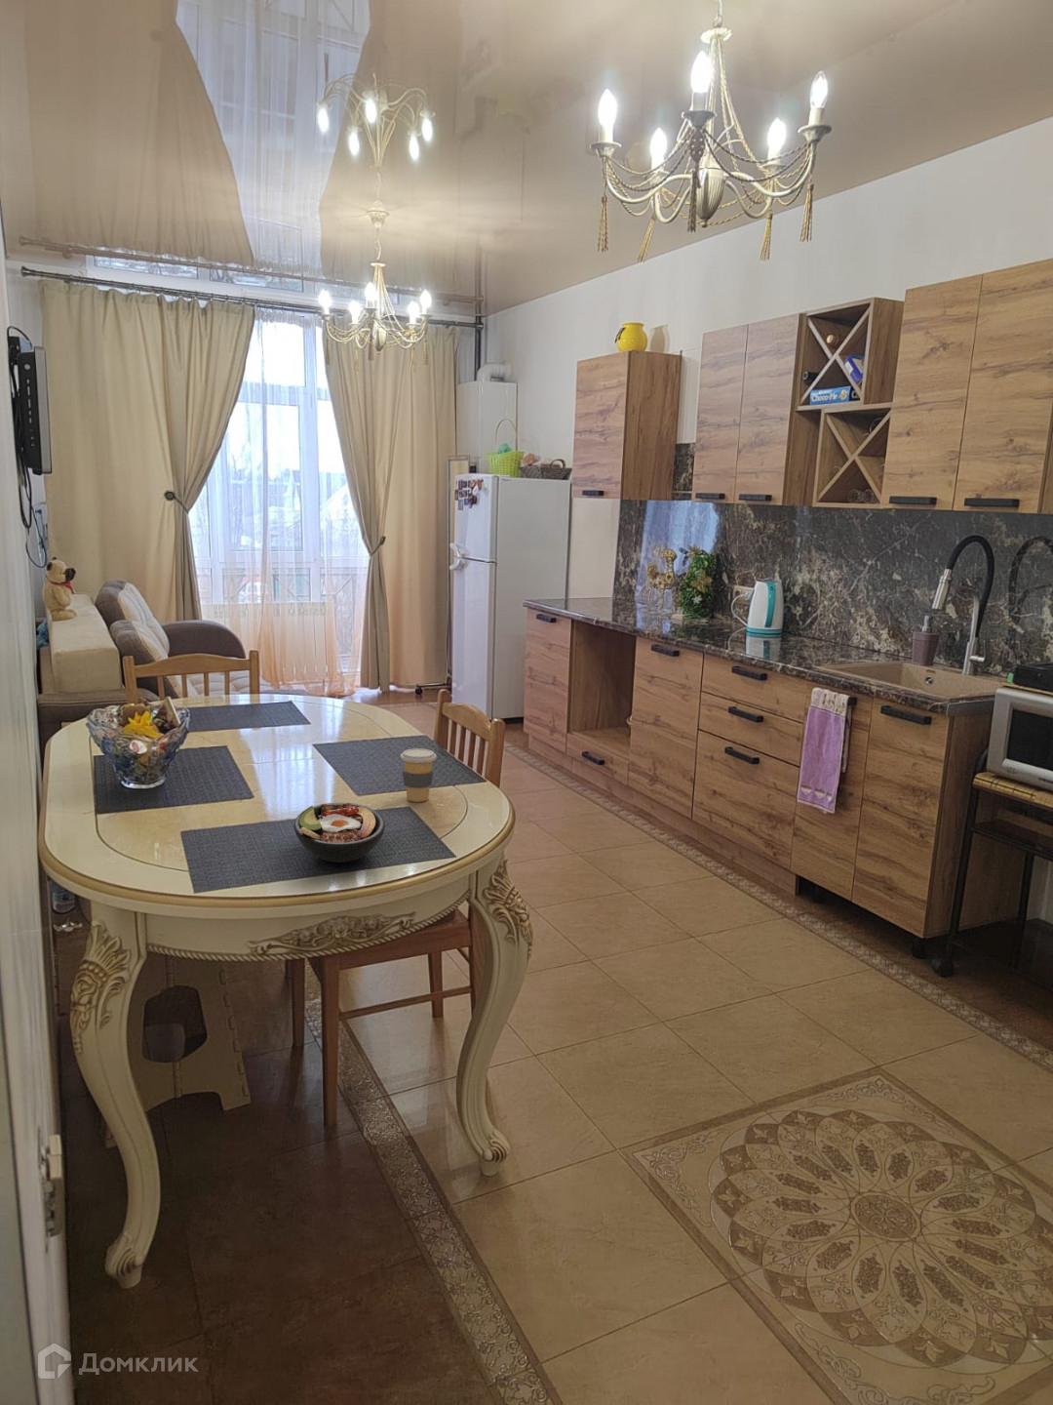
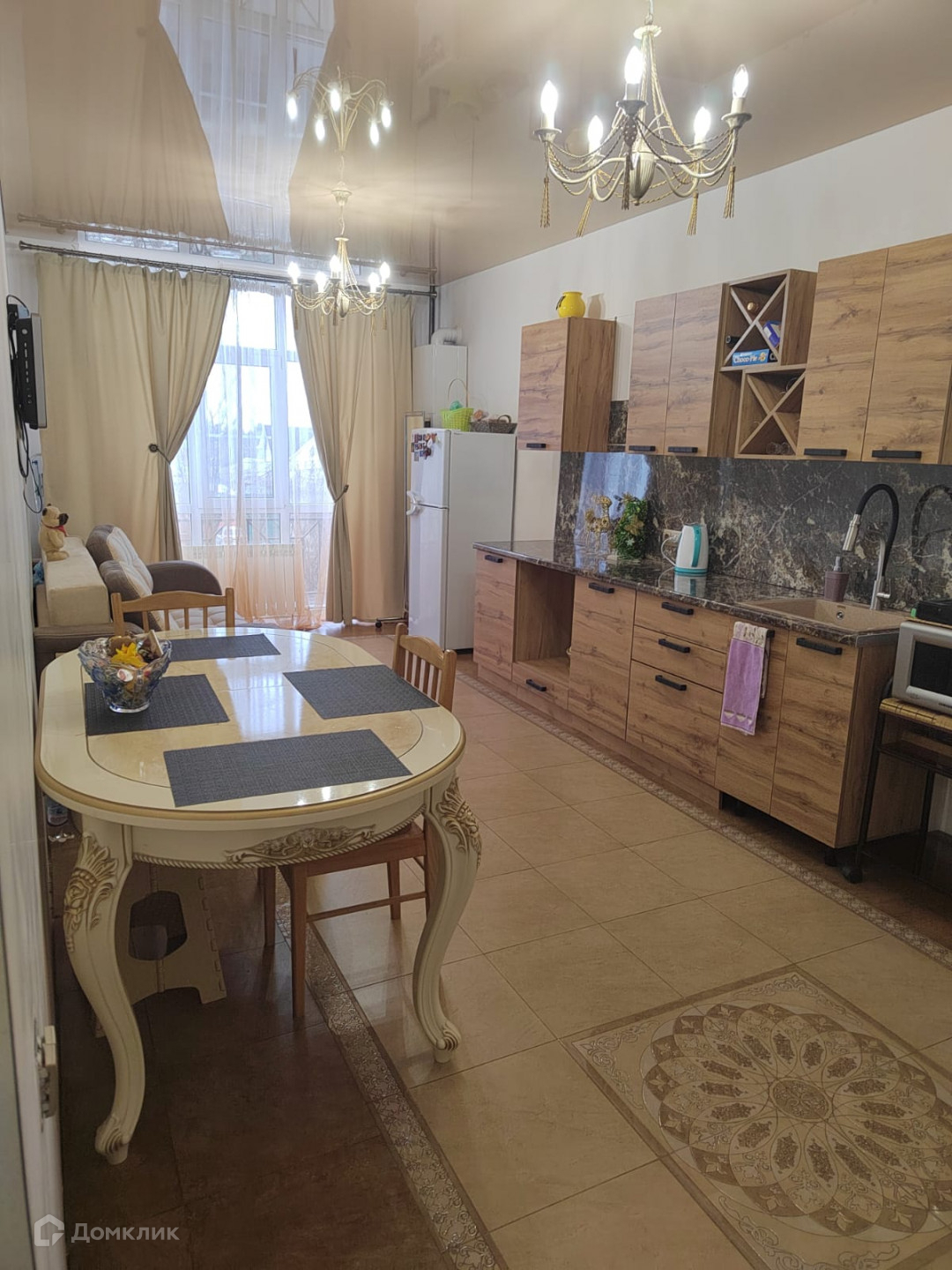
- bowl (340, 833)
- coffee cup (417, 774)
